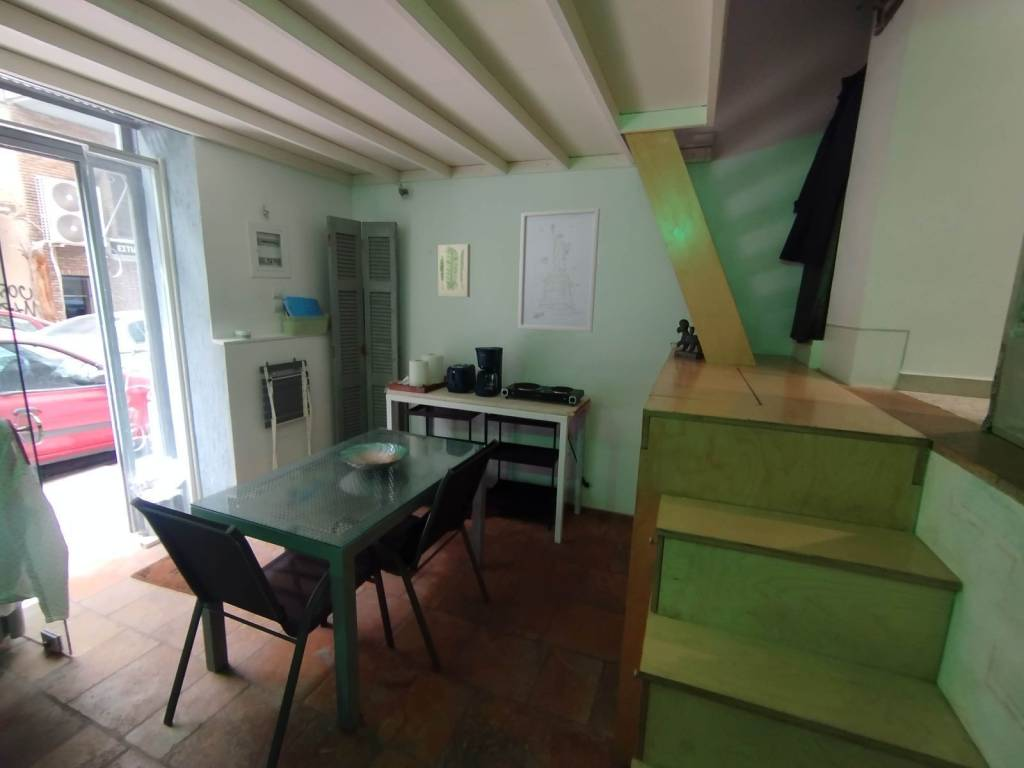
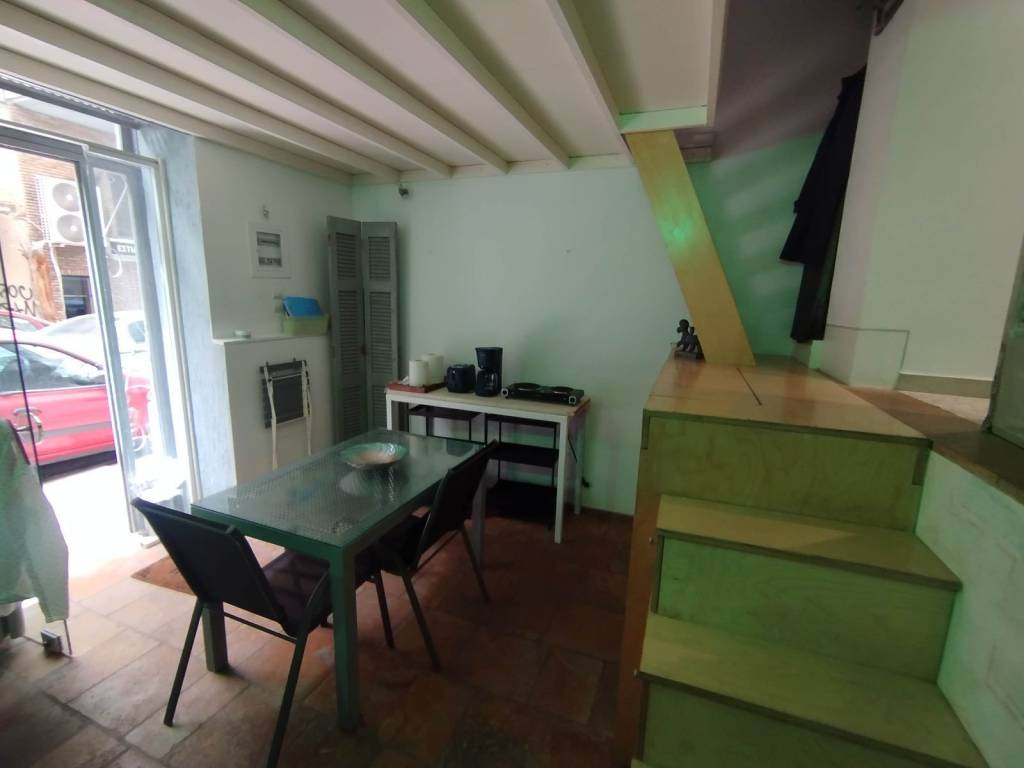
- wall art (453, 271)
- wall art (556, 271)
